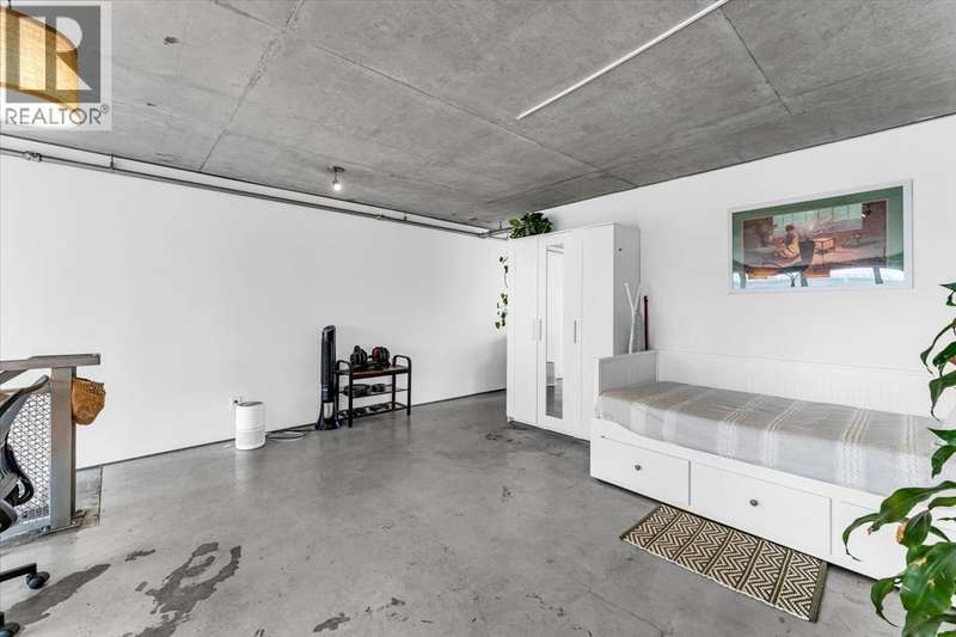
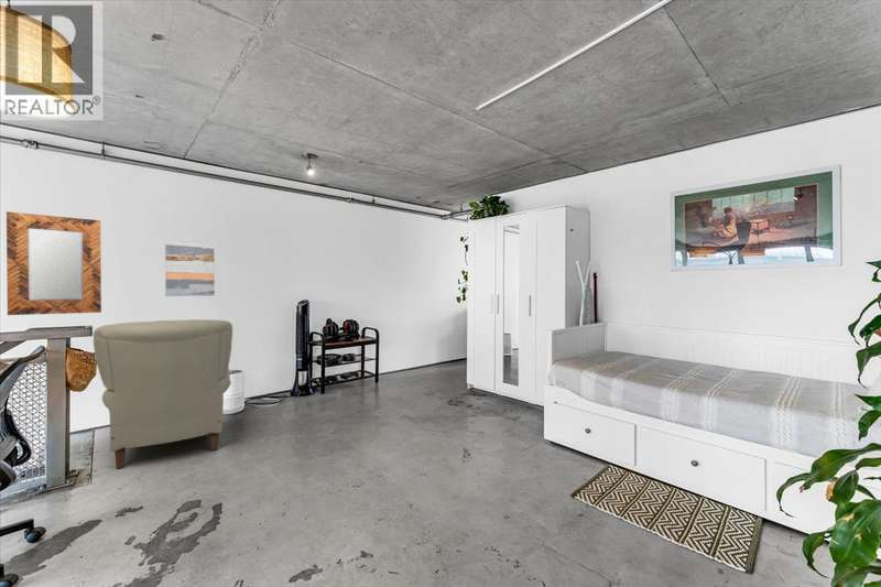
+ chair (173, 381)
+ home mirror (56, 264)
+ wall art (191, 269)
